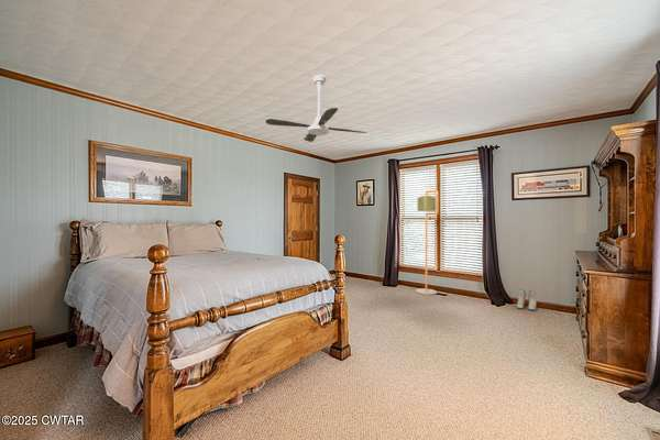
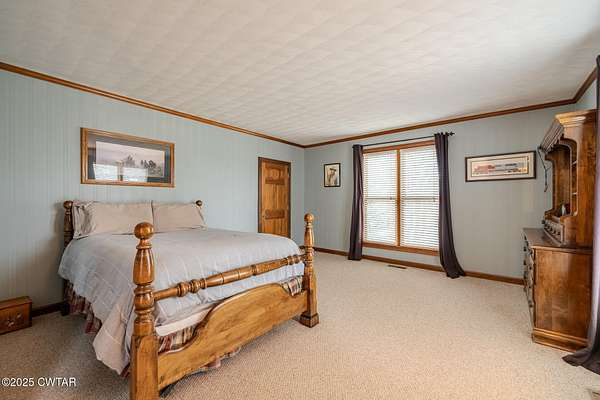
- boots (528, 298)
- ceiling fan (318, 105)
- floor lamp (426, 241)
